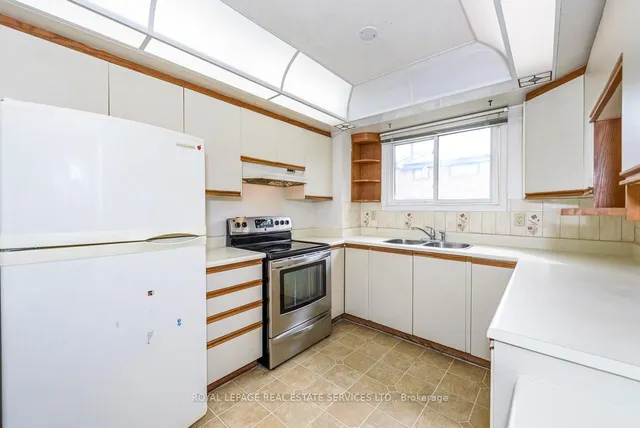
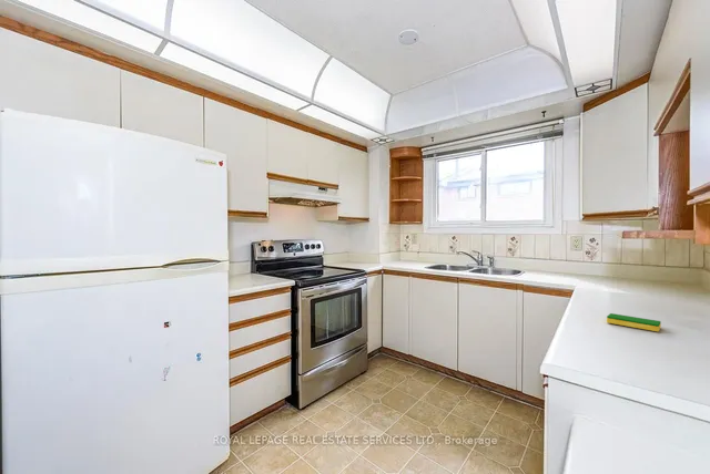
+ dish sponge (632, 321)
